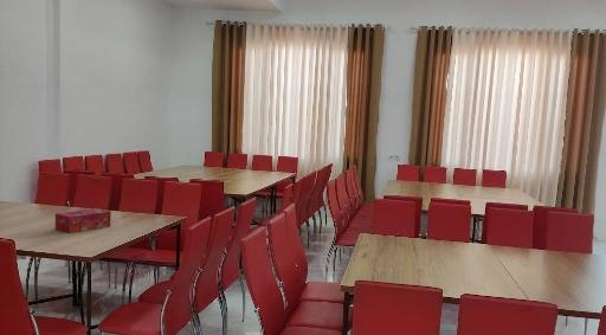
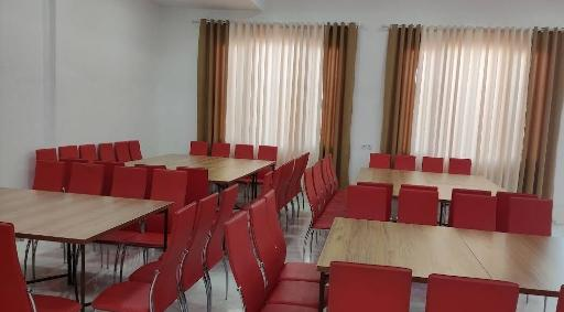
- tissue box (83, 219)
